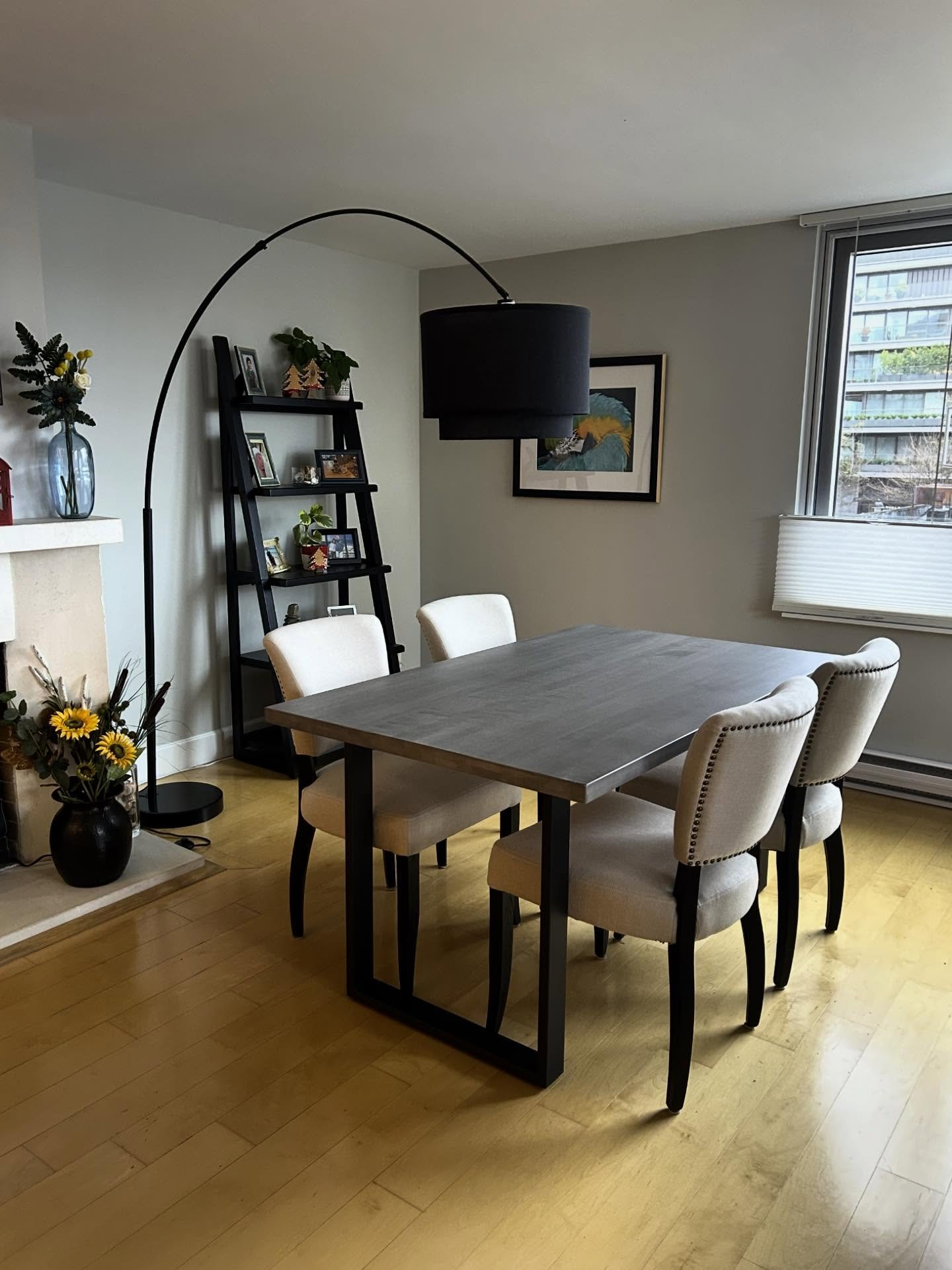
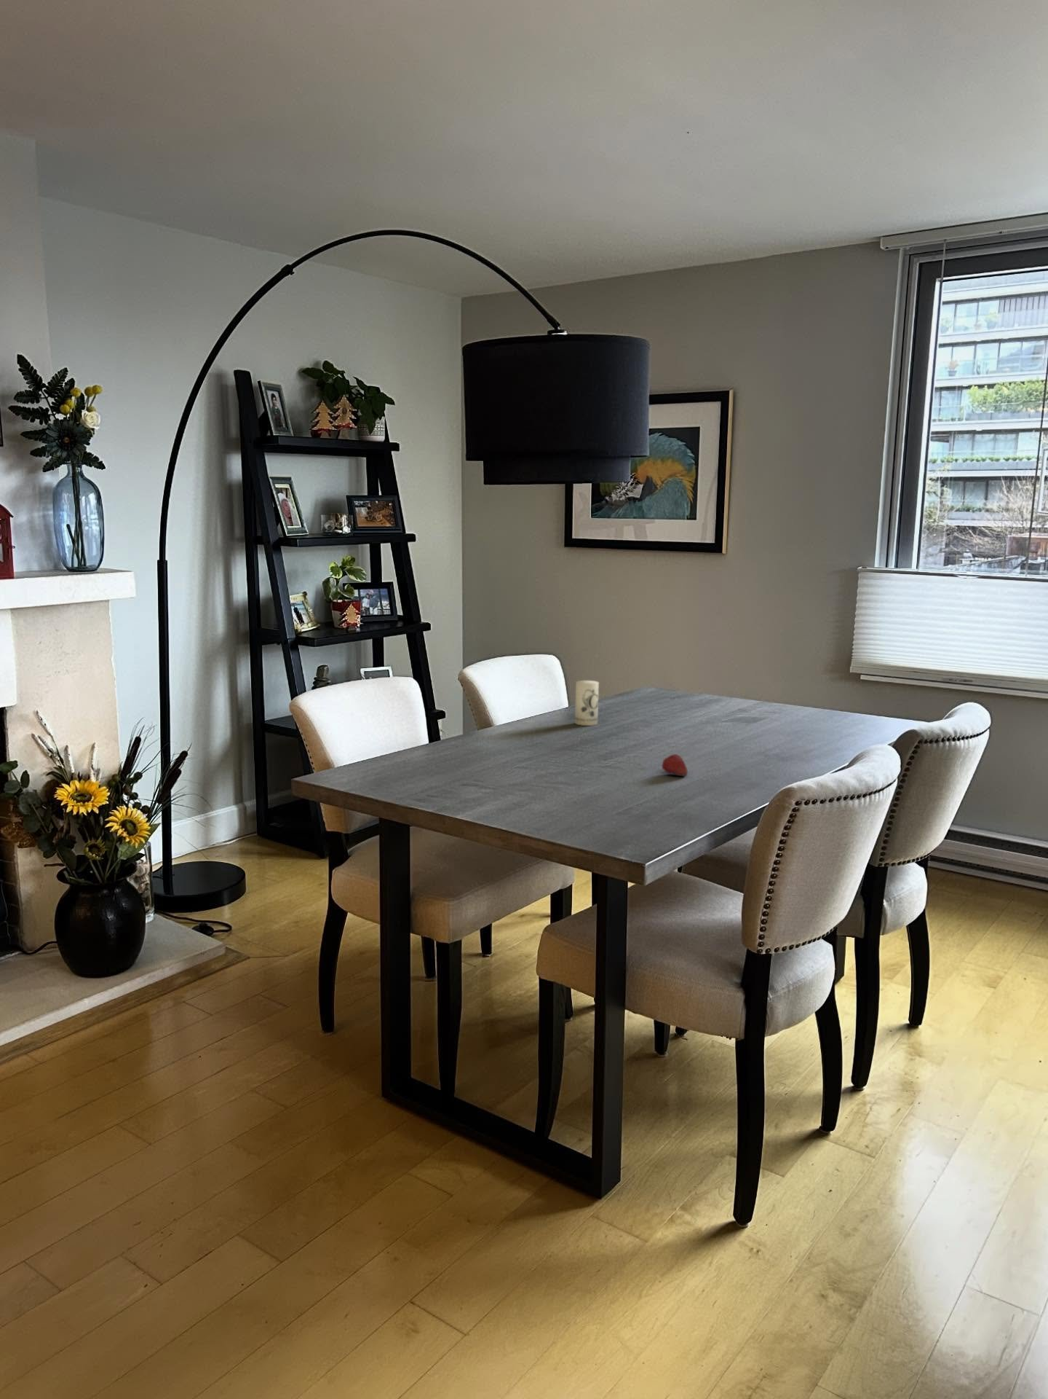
+ candle (587, 703)
+ fruit (676, 764)
